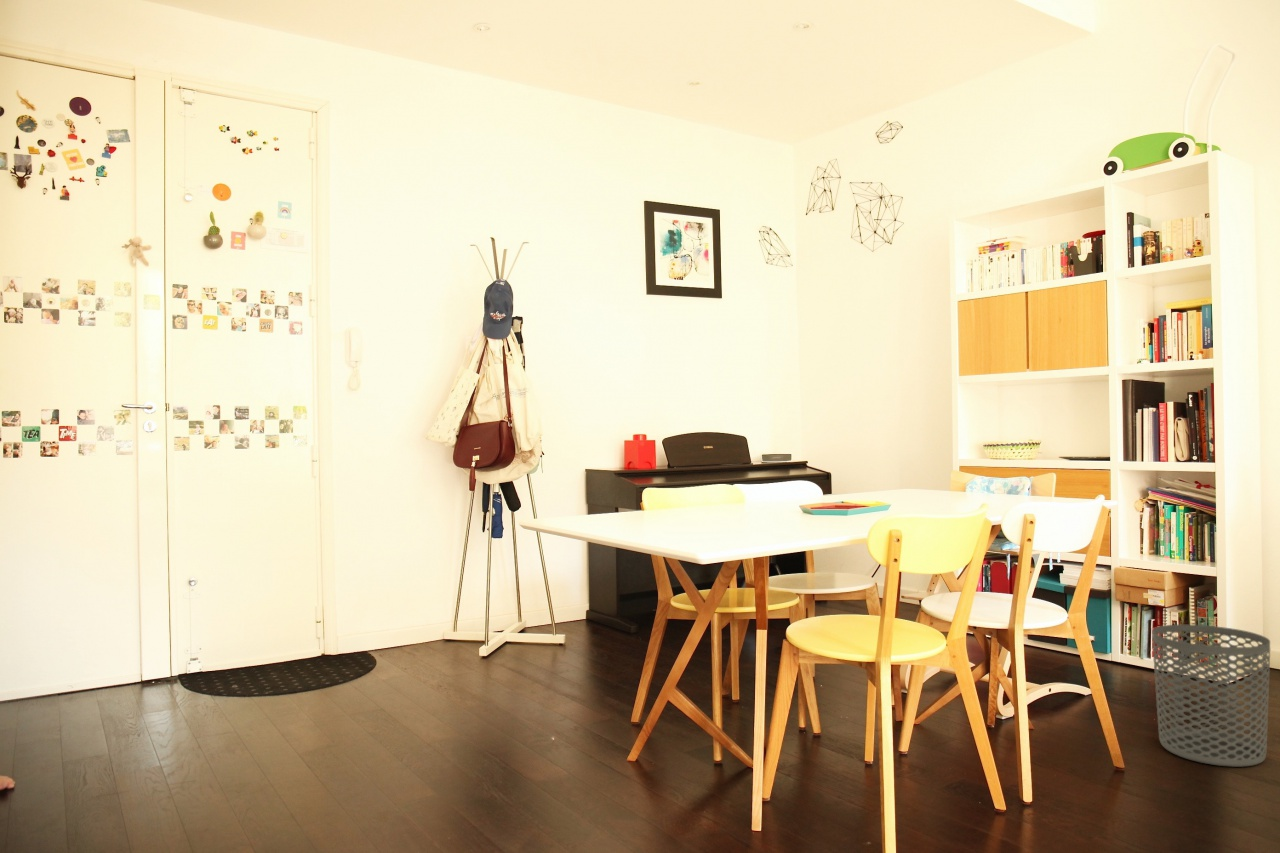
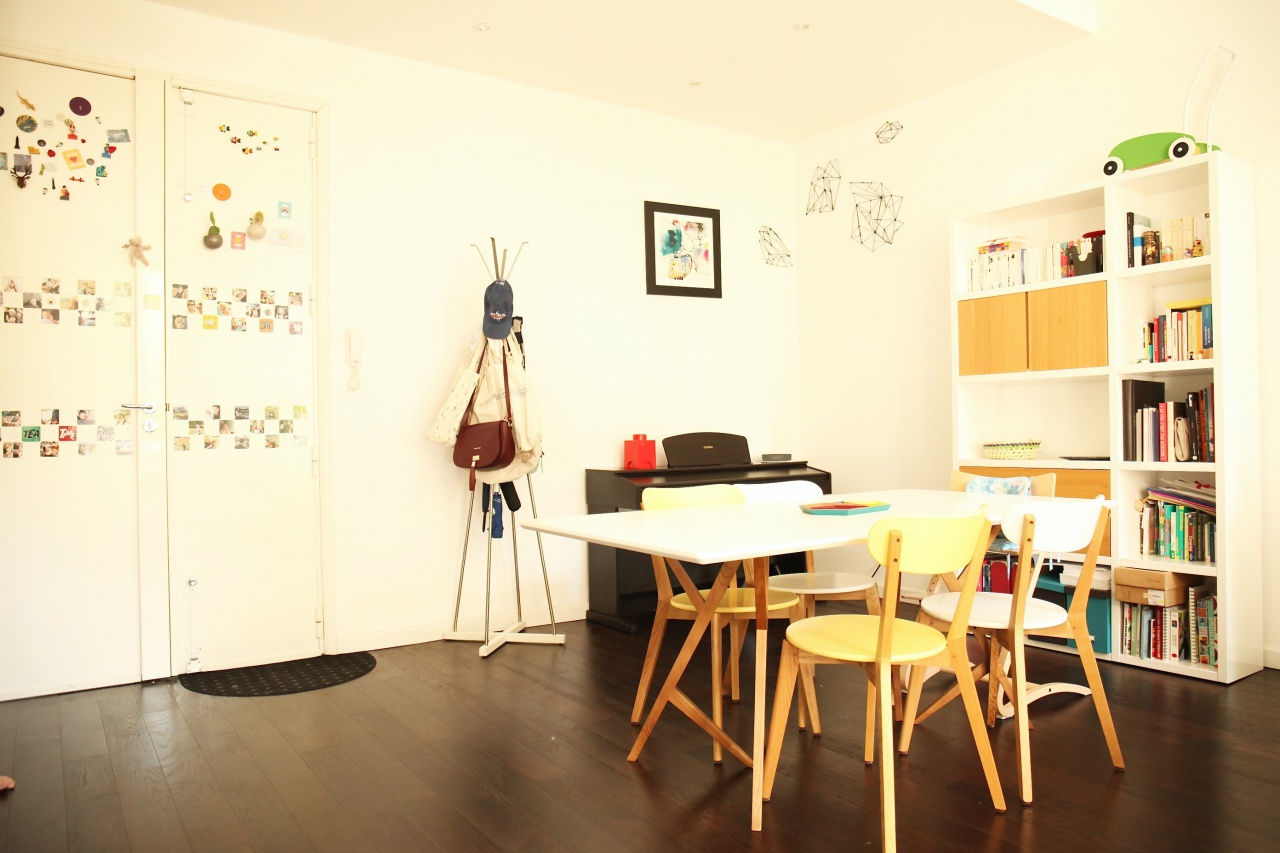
- waste bin (1210, 693)
